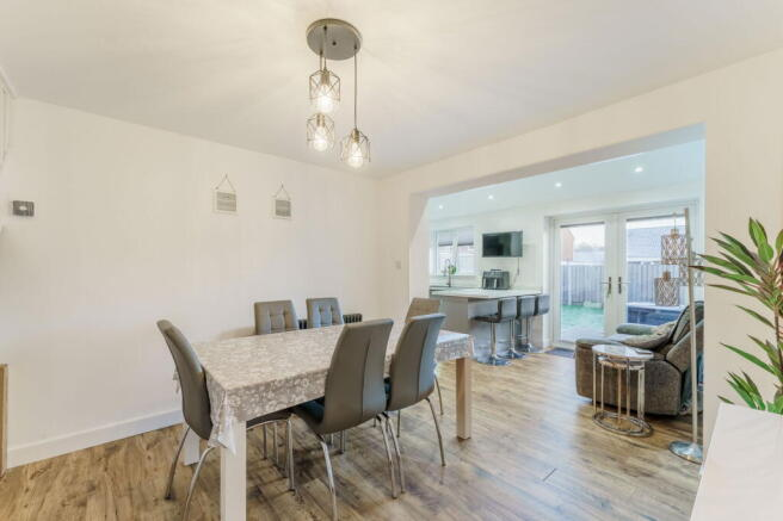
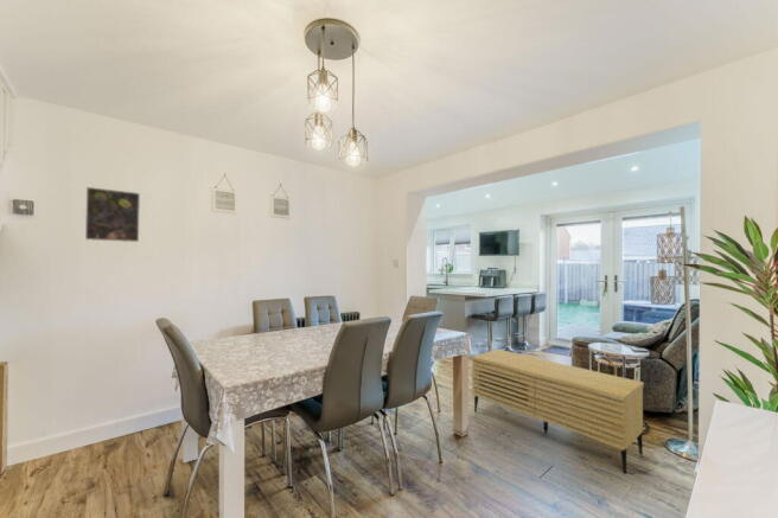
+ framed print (113, 215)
+ sideboard (547, 399)
